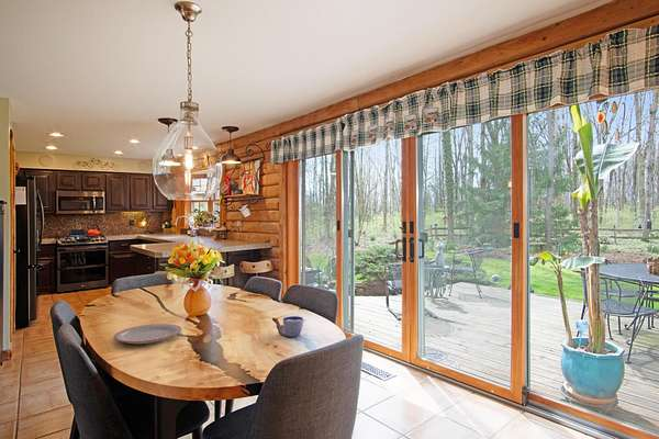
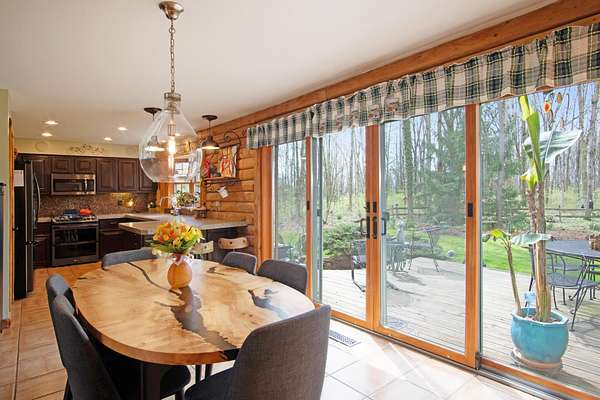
- cup (291, 326)
- plate (148, 334)
